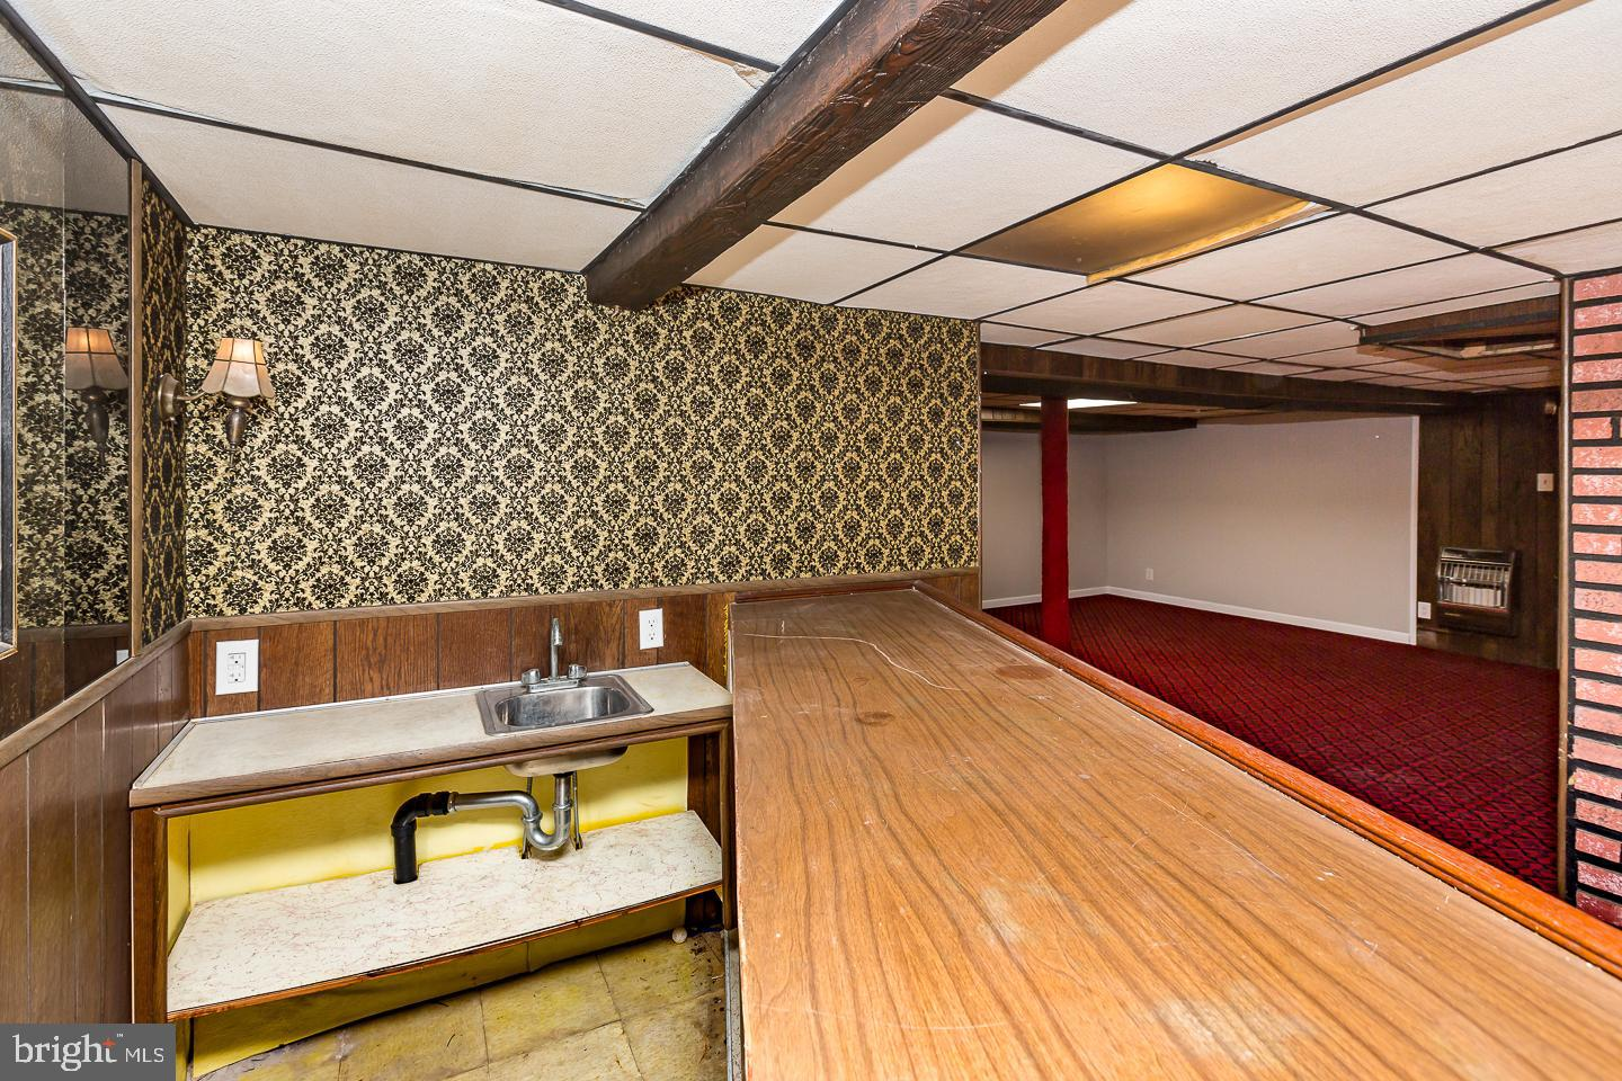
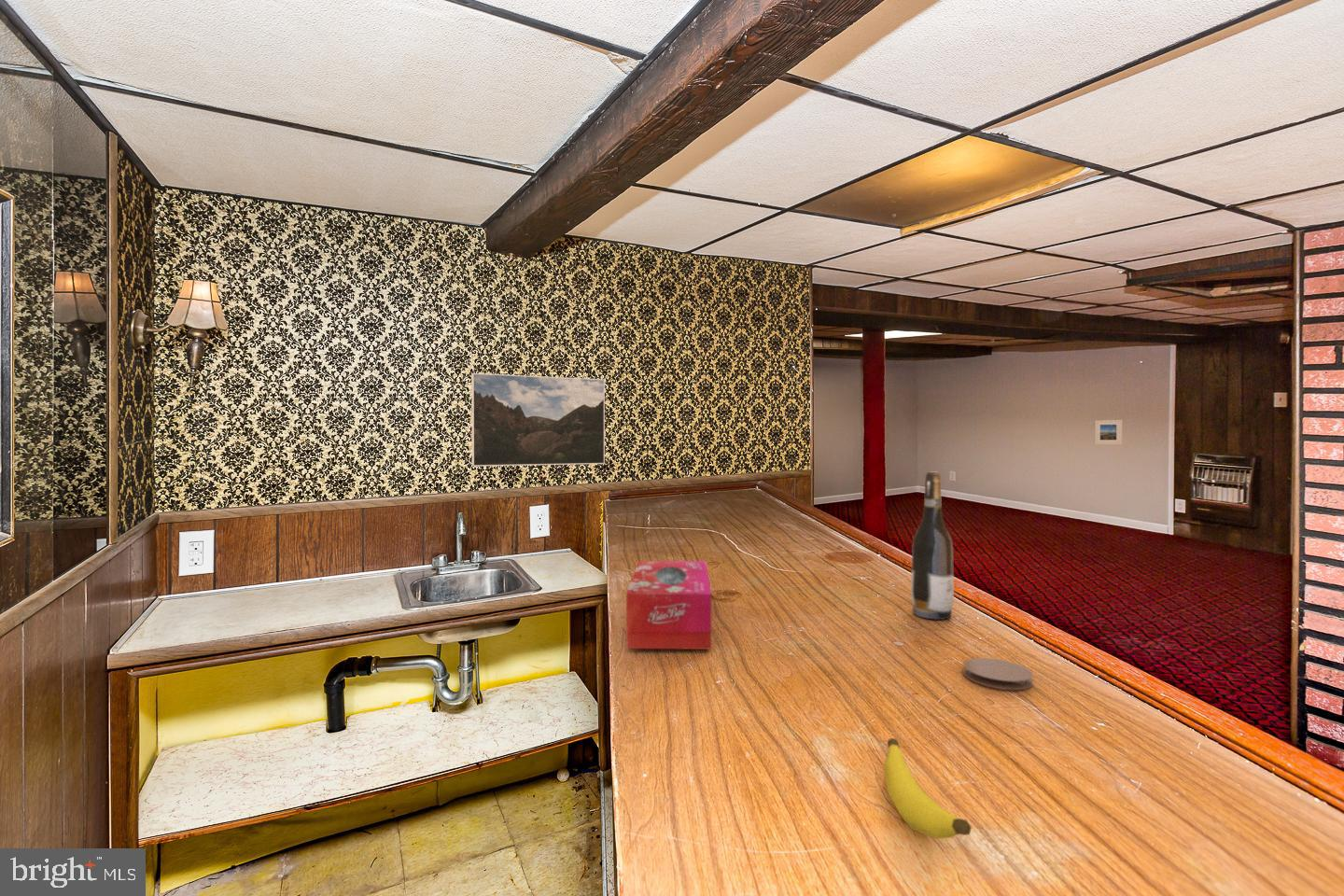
+ wine bottle (932, 543)
+ banana (911, 792)
+ tissue box (670, 599)
+ coaster (997, 673)
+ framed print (1108, 432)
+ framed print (540, 420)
